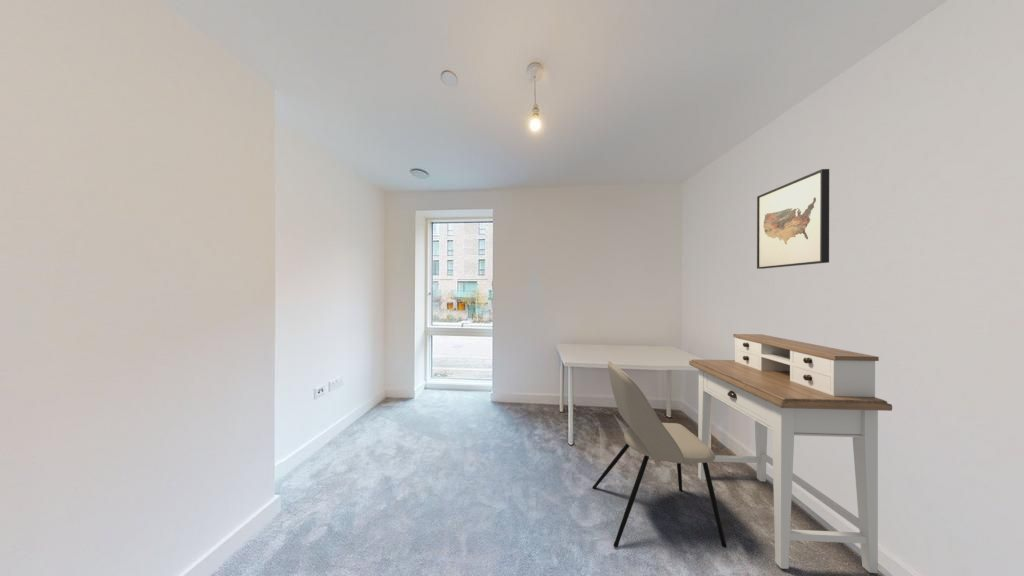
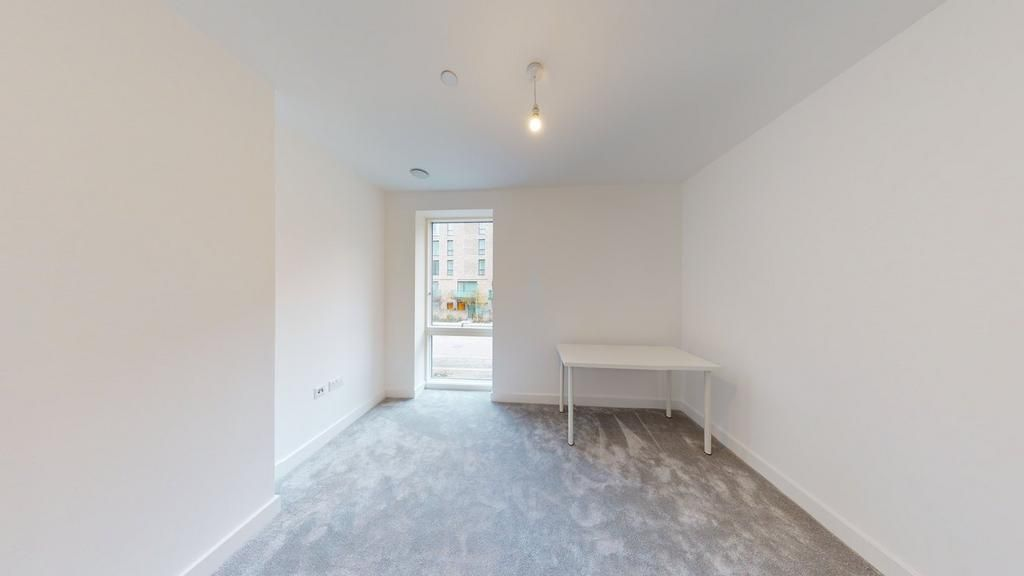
- dining chair (651, 440)
- desk (766, 428)
- wall art (788, 225)
